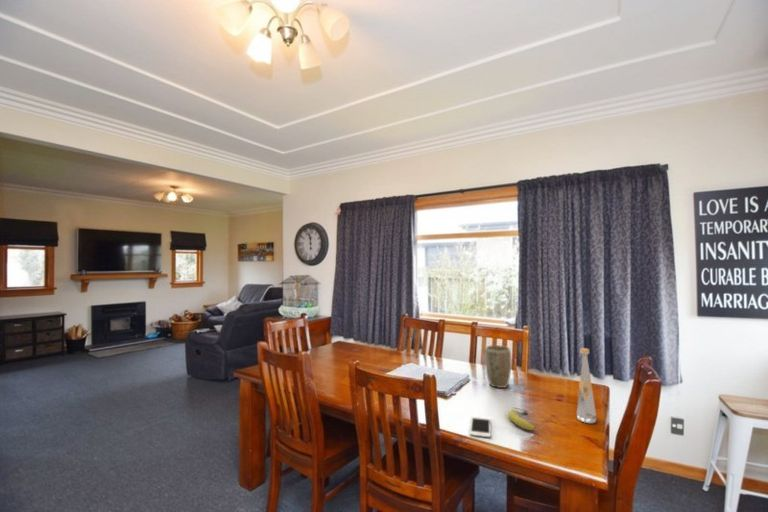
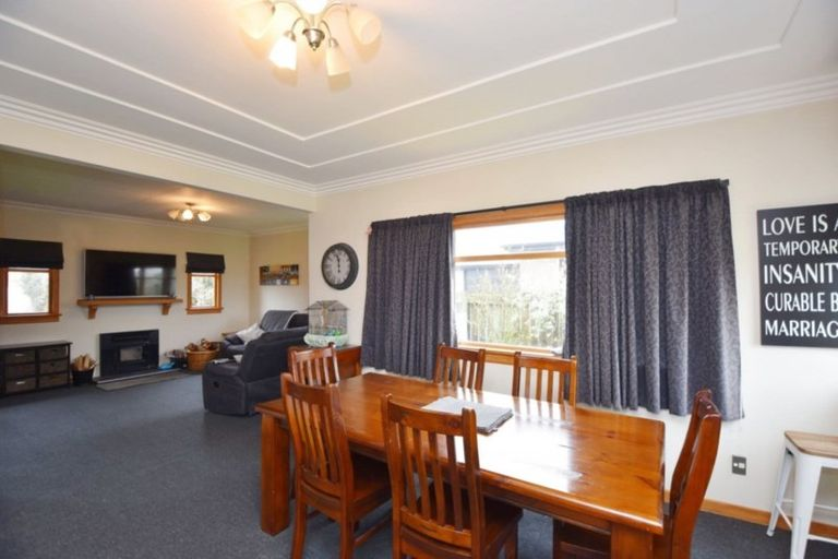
- bottle (585, 384)
- plant pot (498, 366)
- cell phone (480, 426)
- fruit (520, 417)
